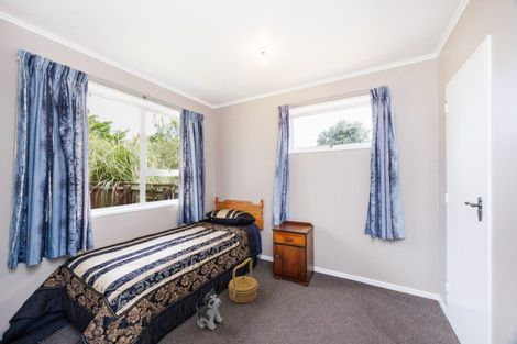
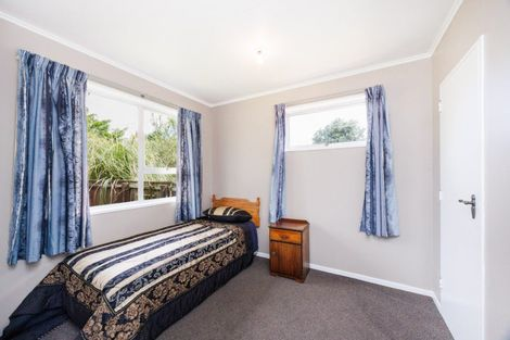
- plush toy (207, 303)
- basket (243, 278)
